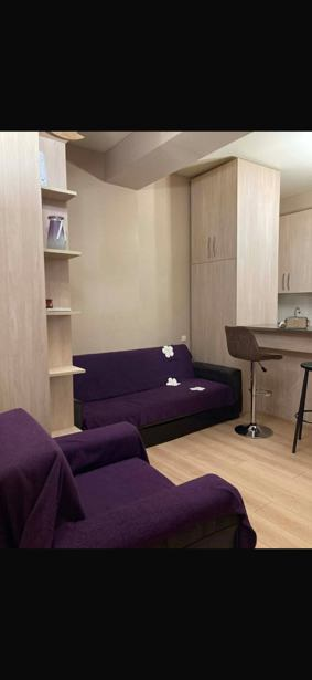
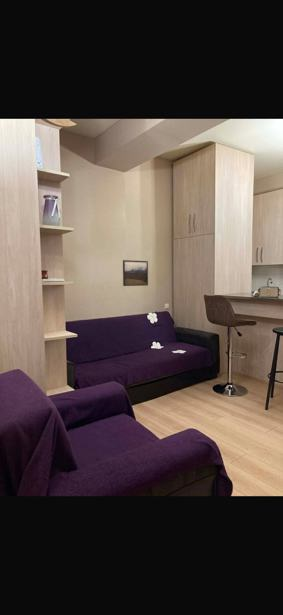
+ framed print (135, 273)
